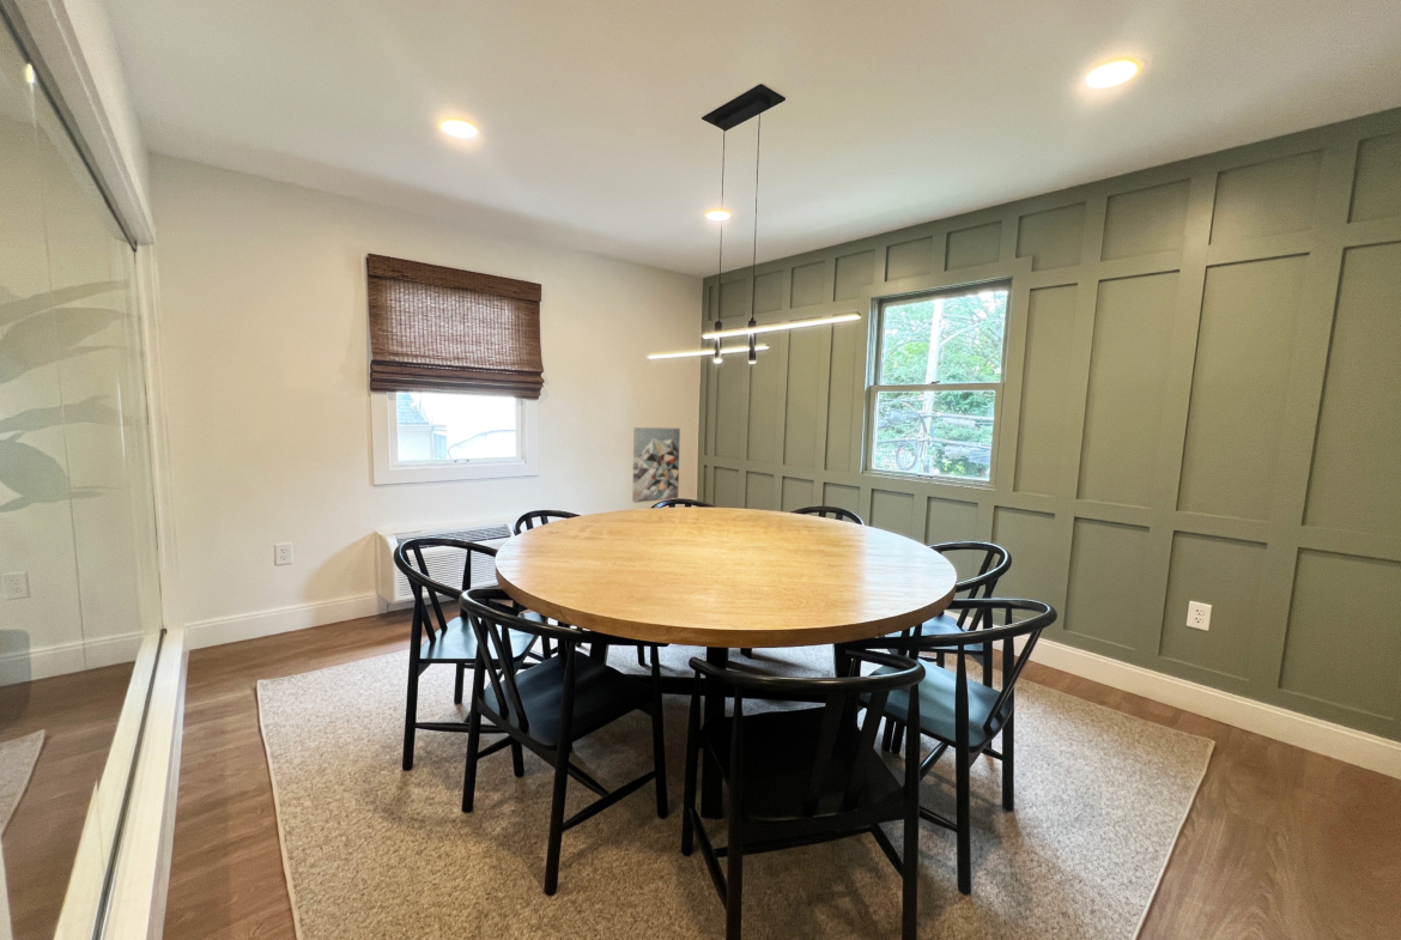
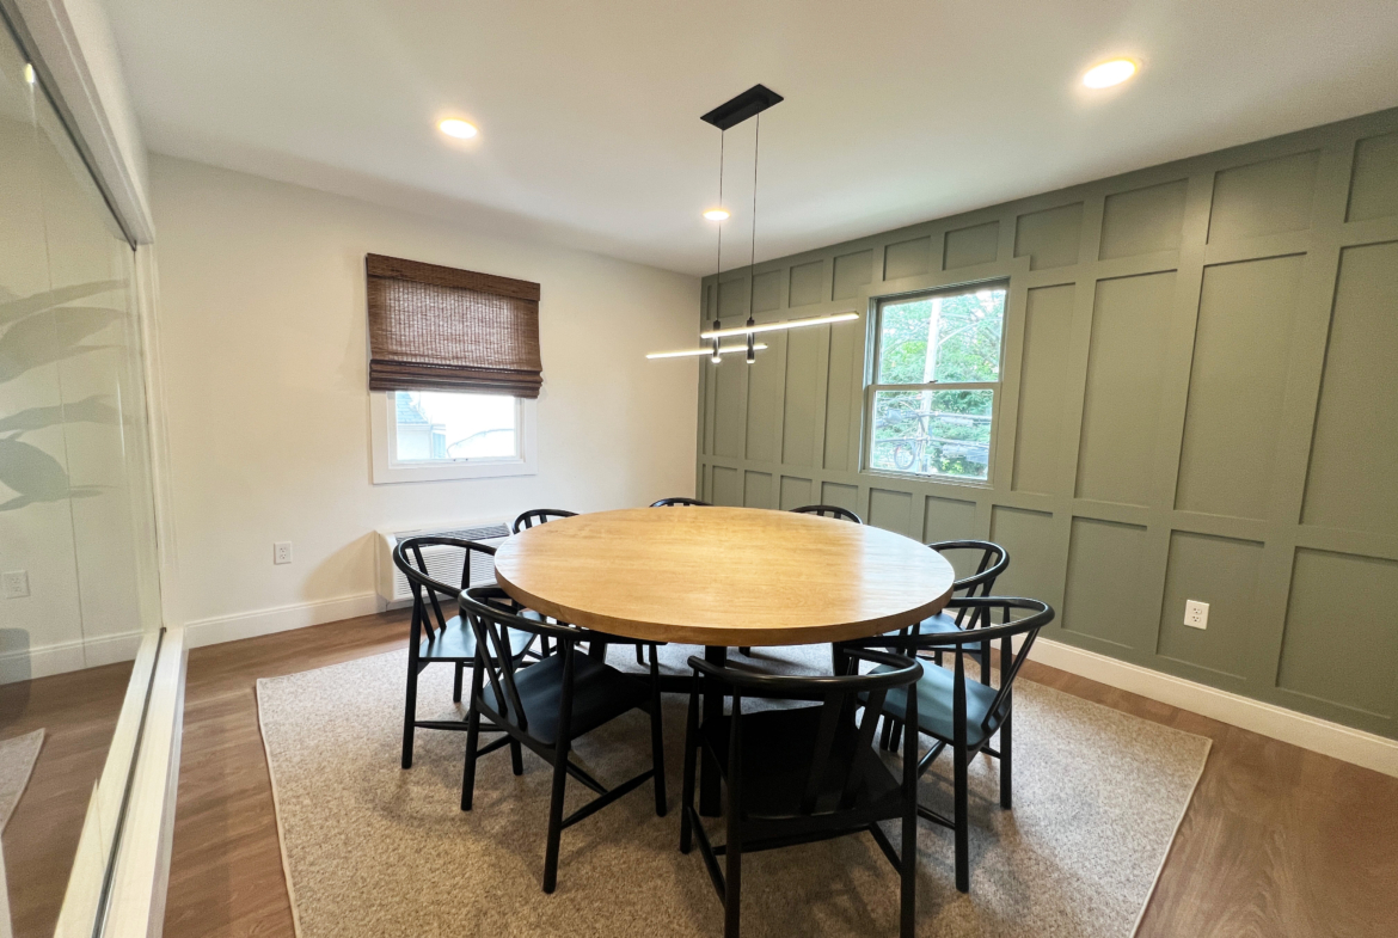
- wall art (656, 463)
